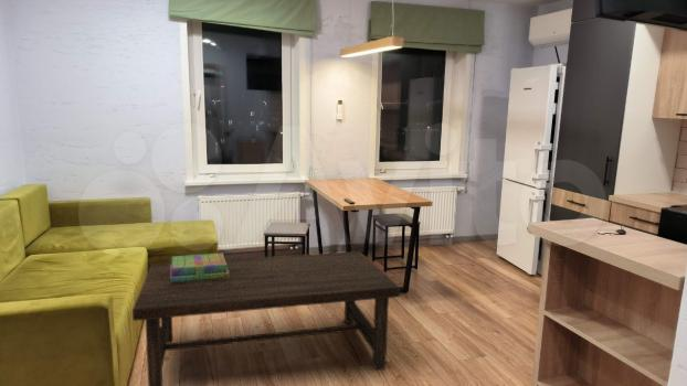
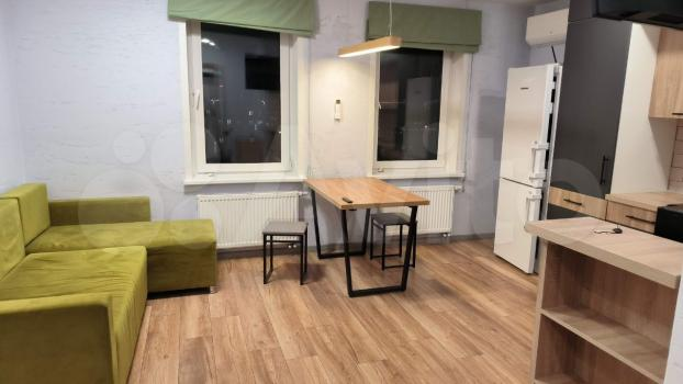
- stack of books (198, 267)
- coffee table (268, 308)
